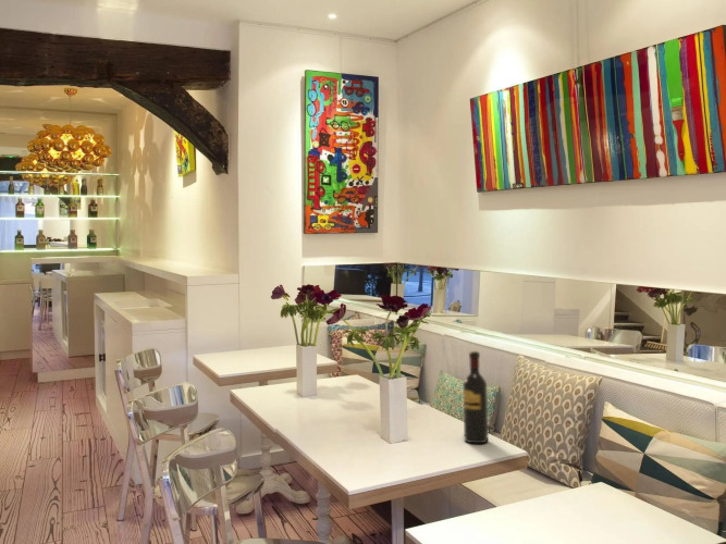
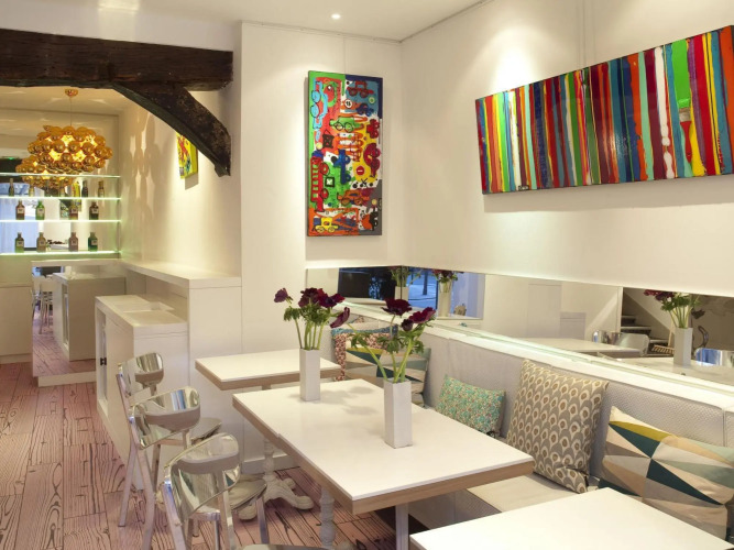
- wine bottle (475, 395)
